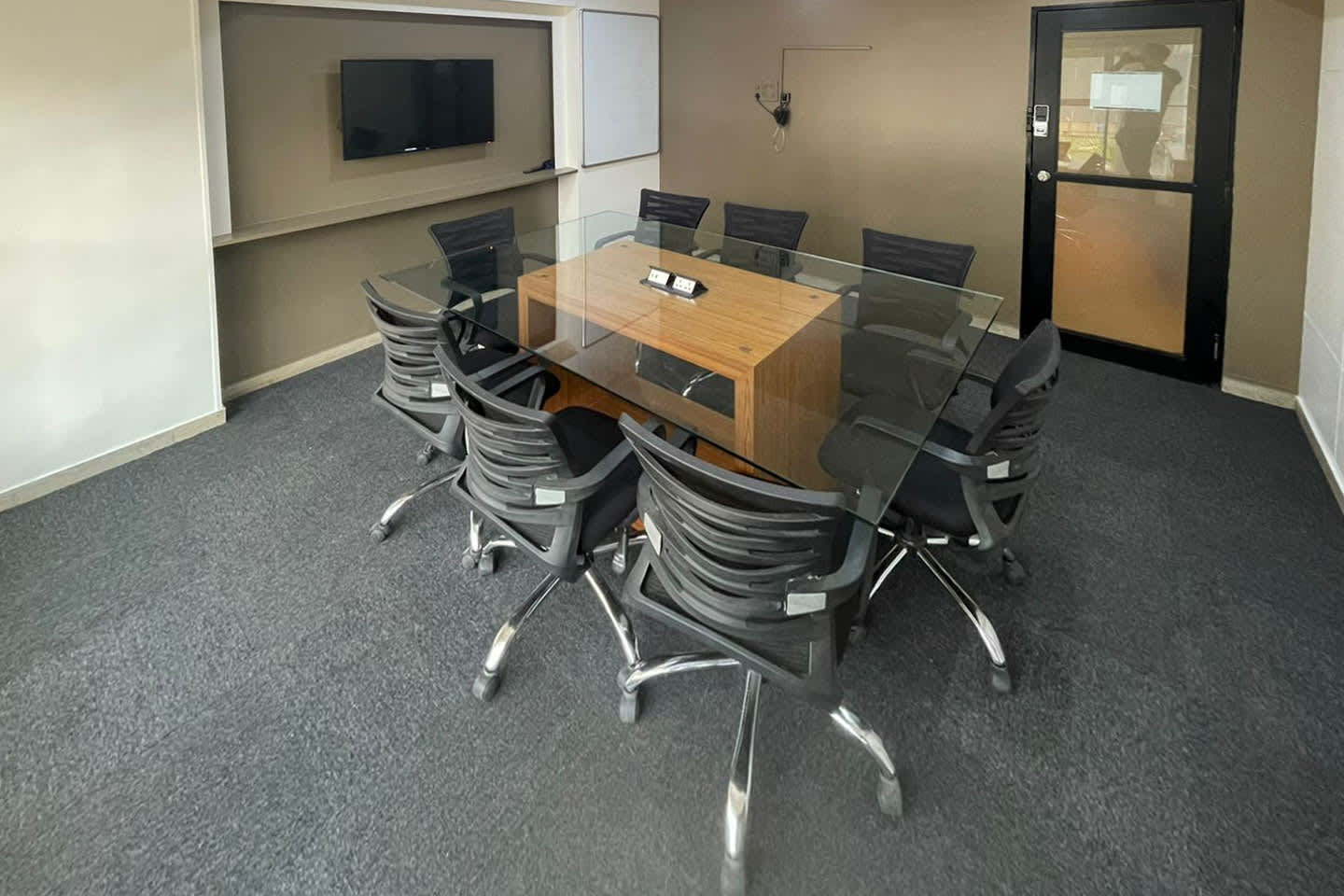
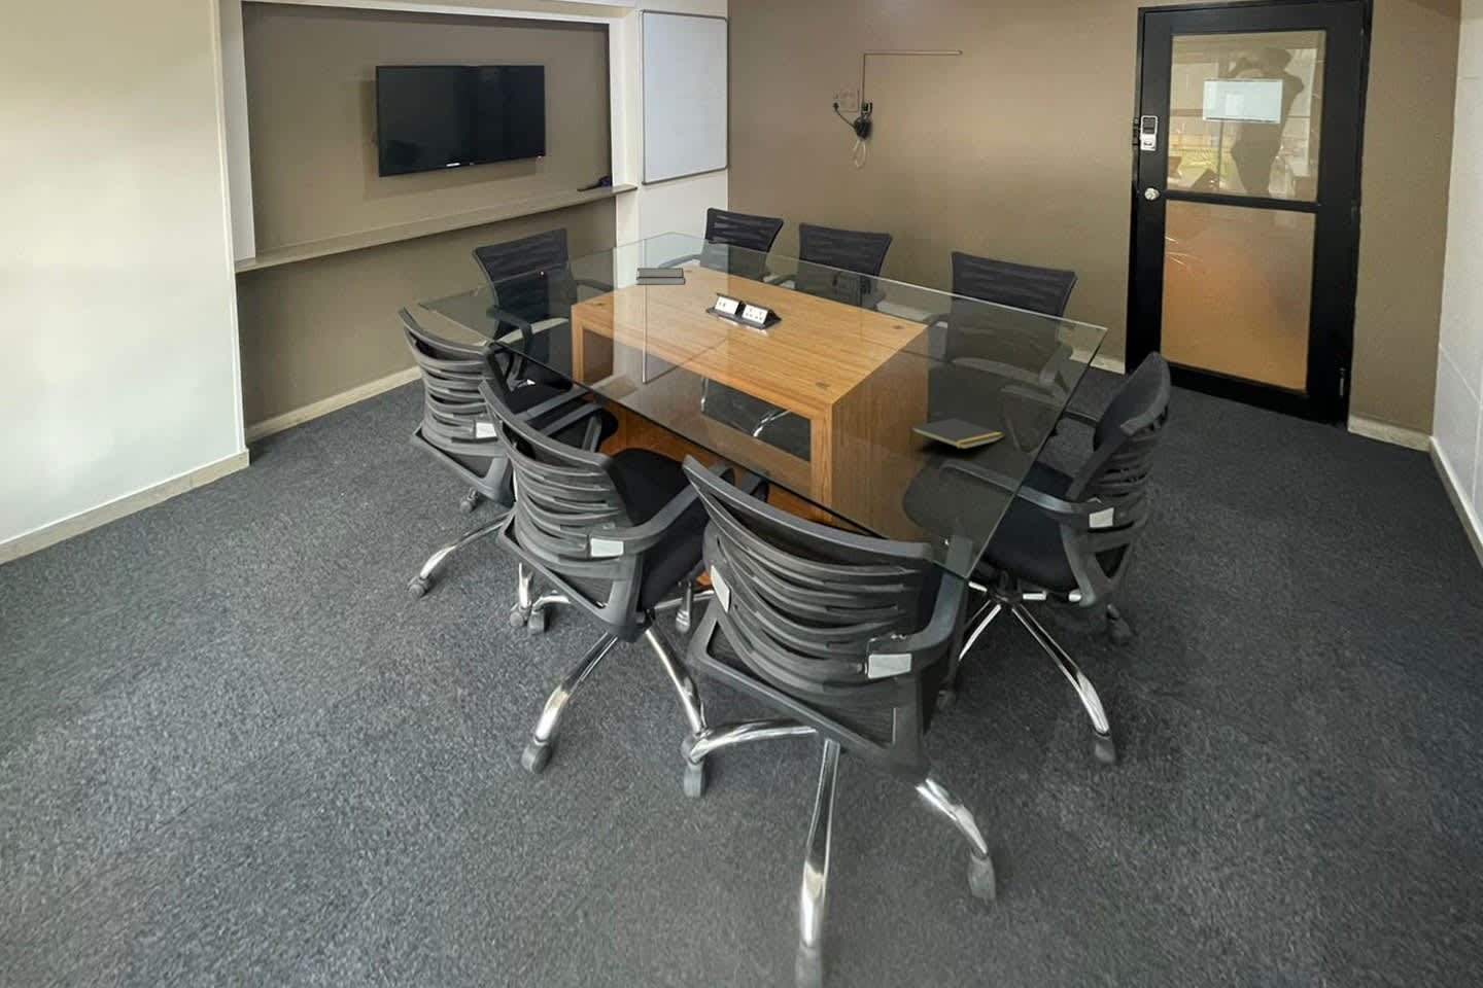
+ notepad (958, 432)
+ hardback book (660, 277)
